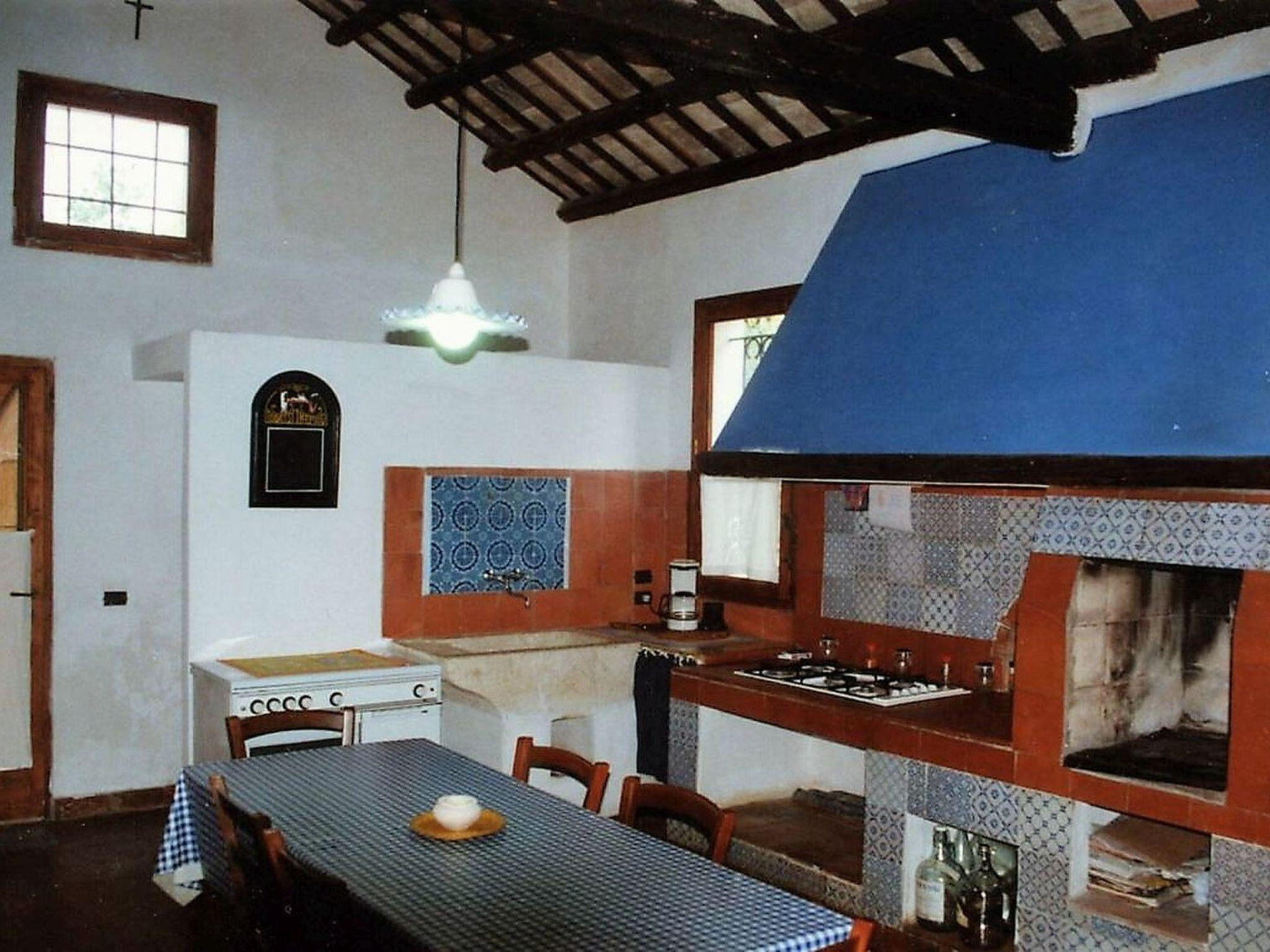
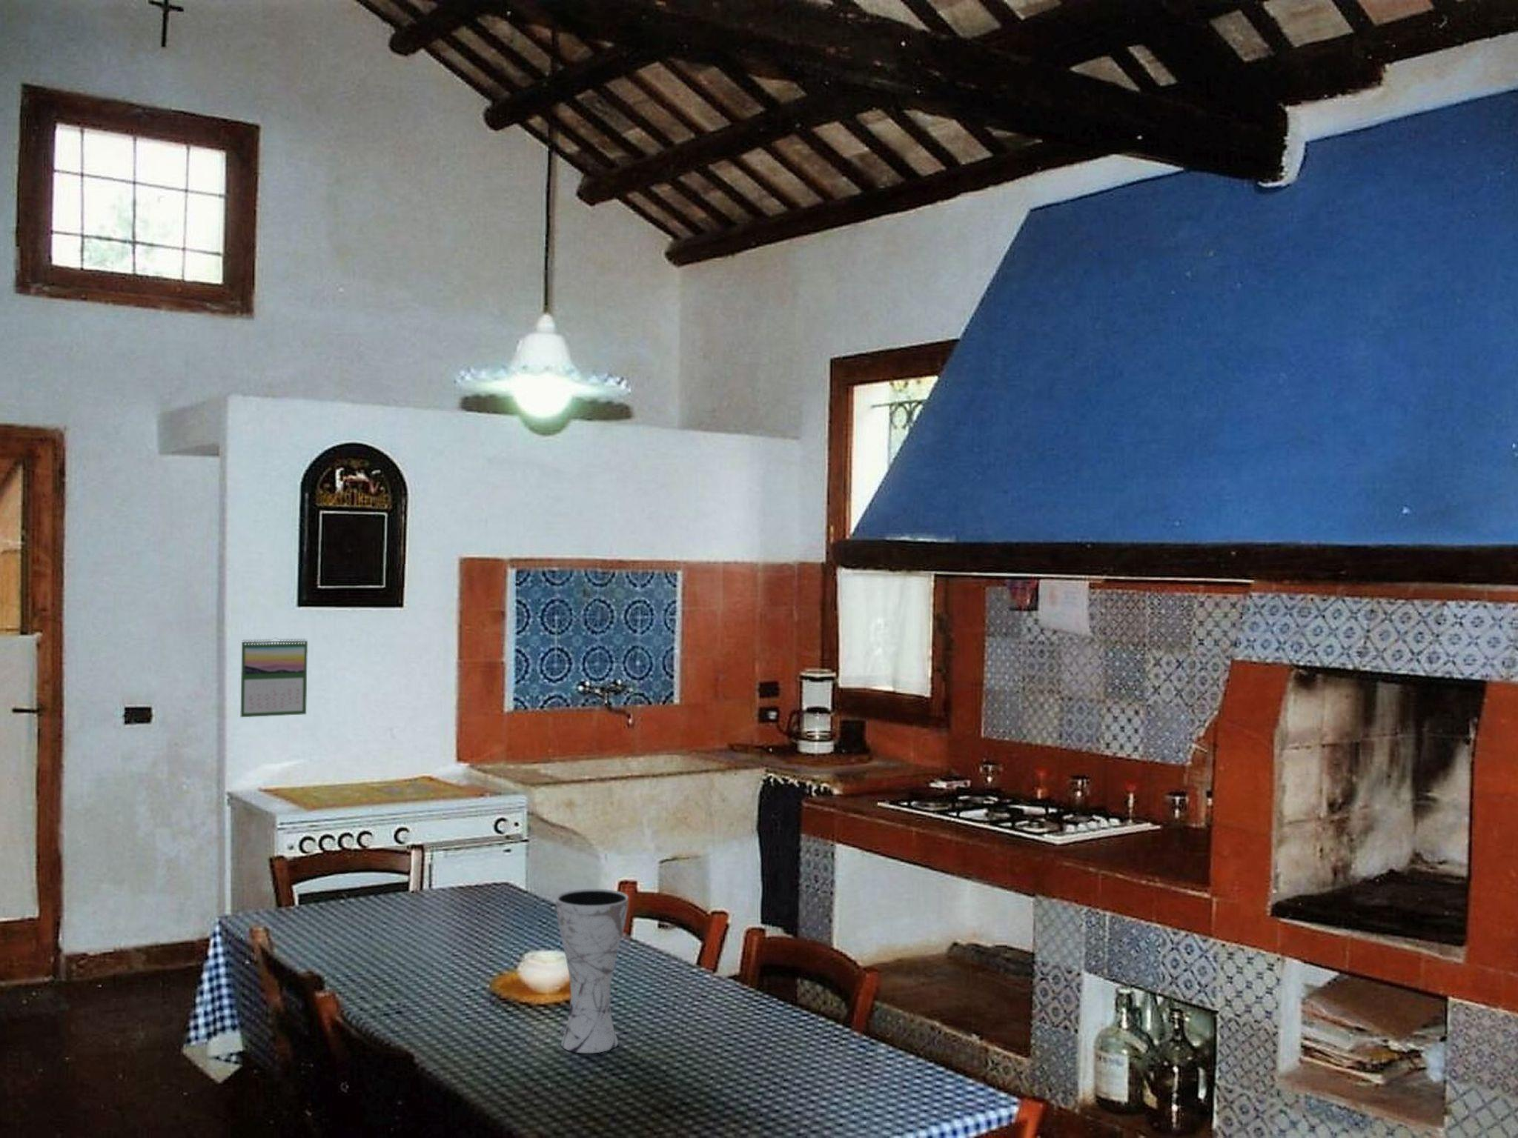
+ calendar (274, 677)
+ vase (590, 969)
